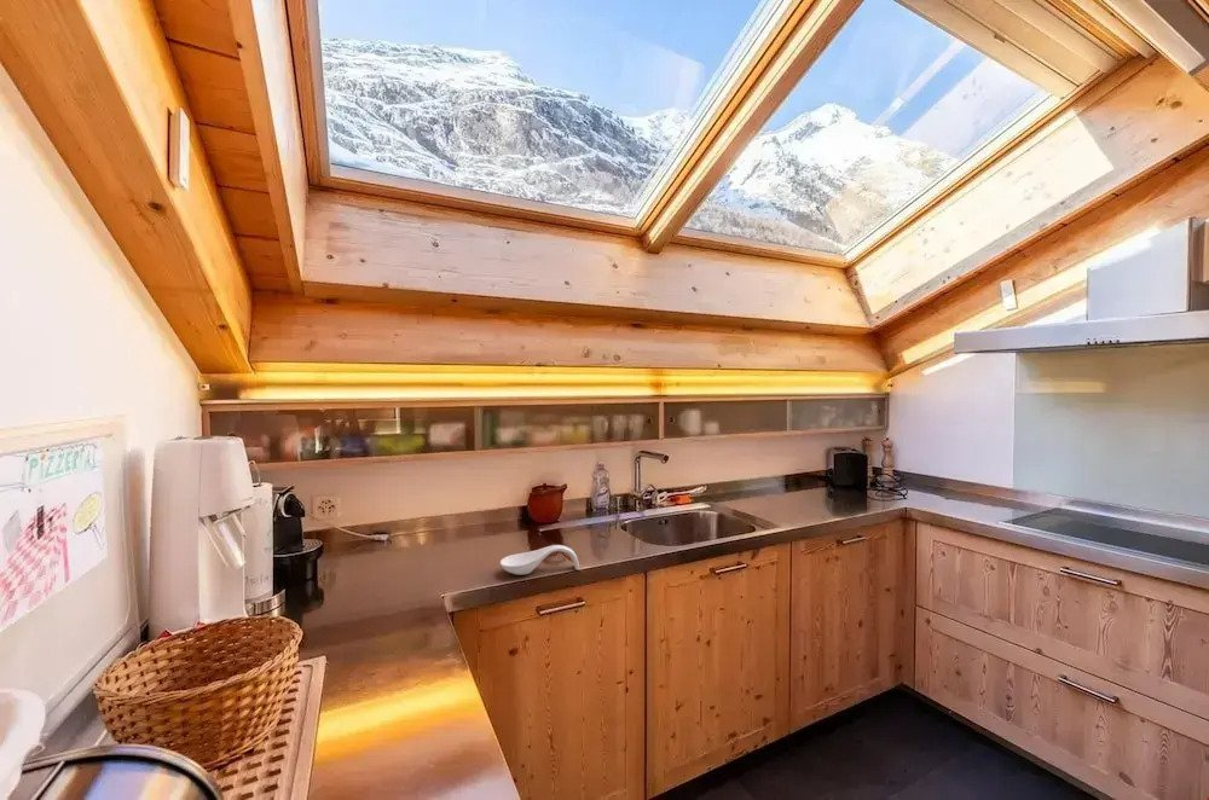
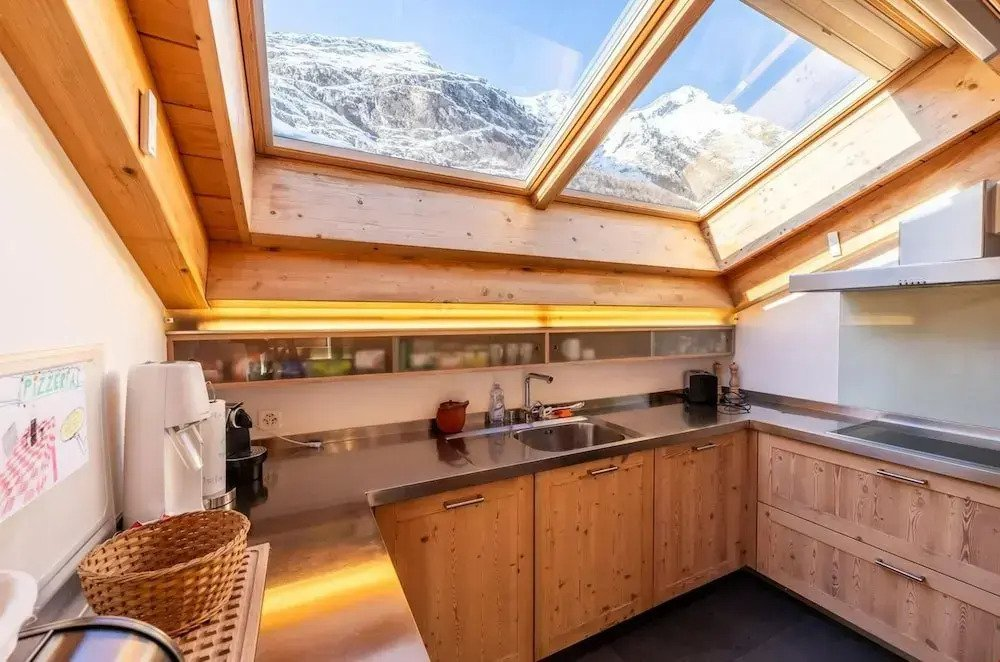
- spoon rest (539, 558)
